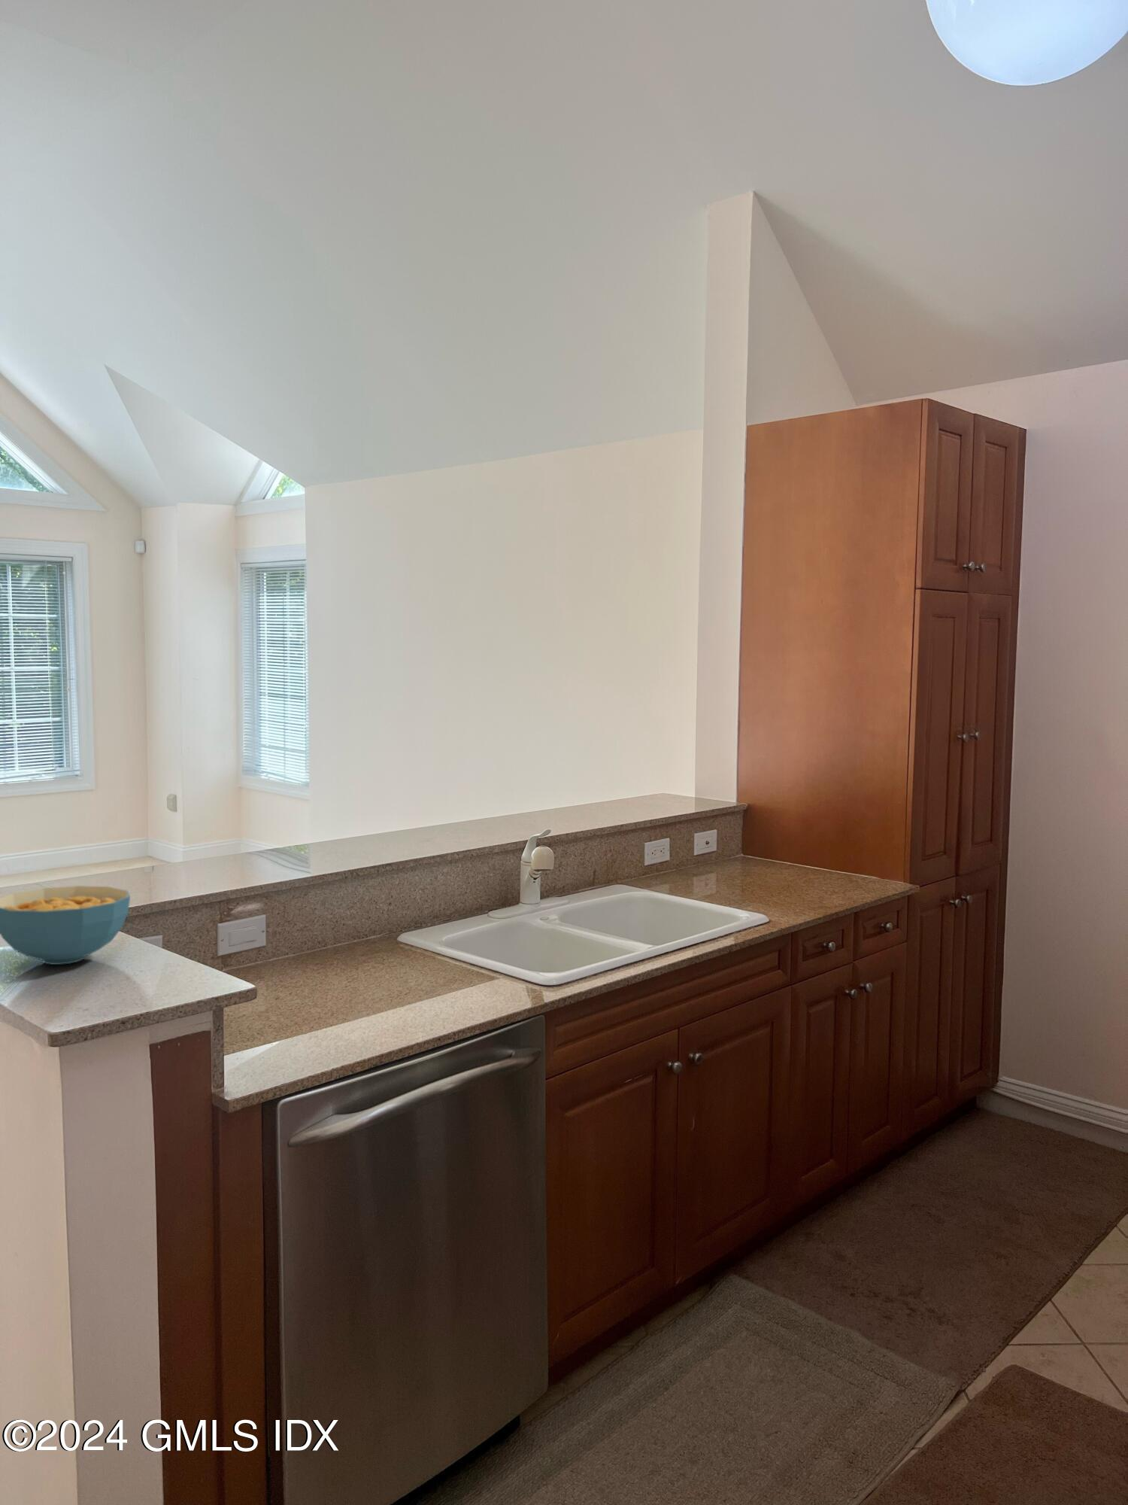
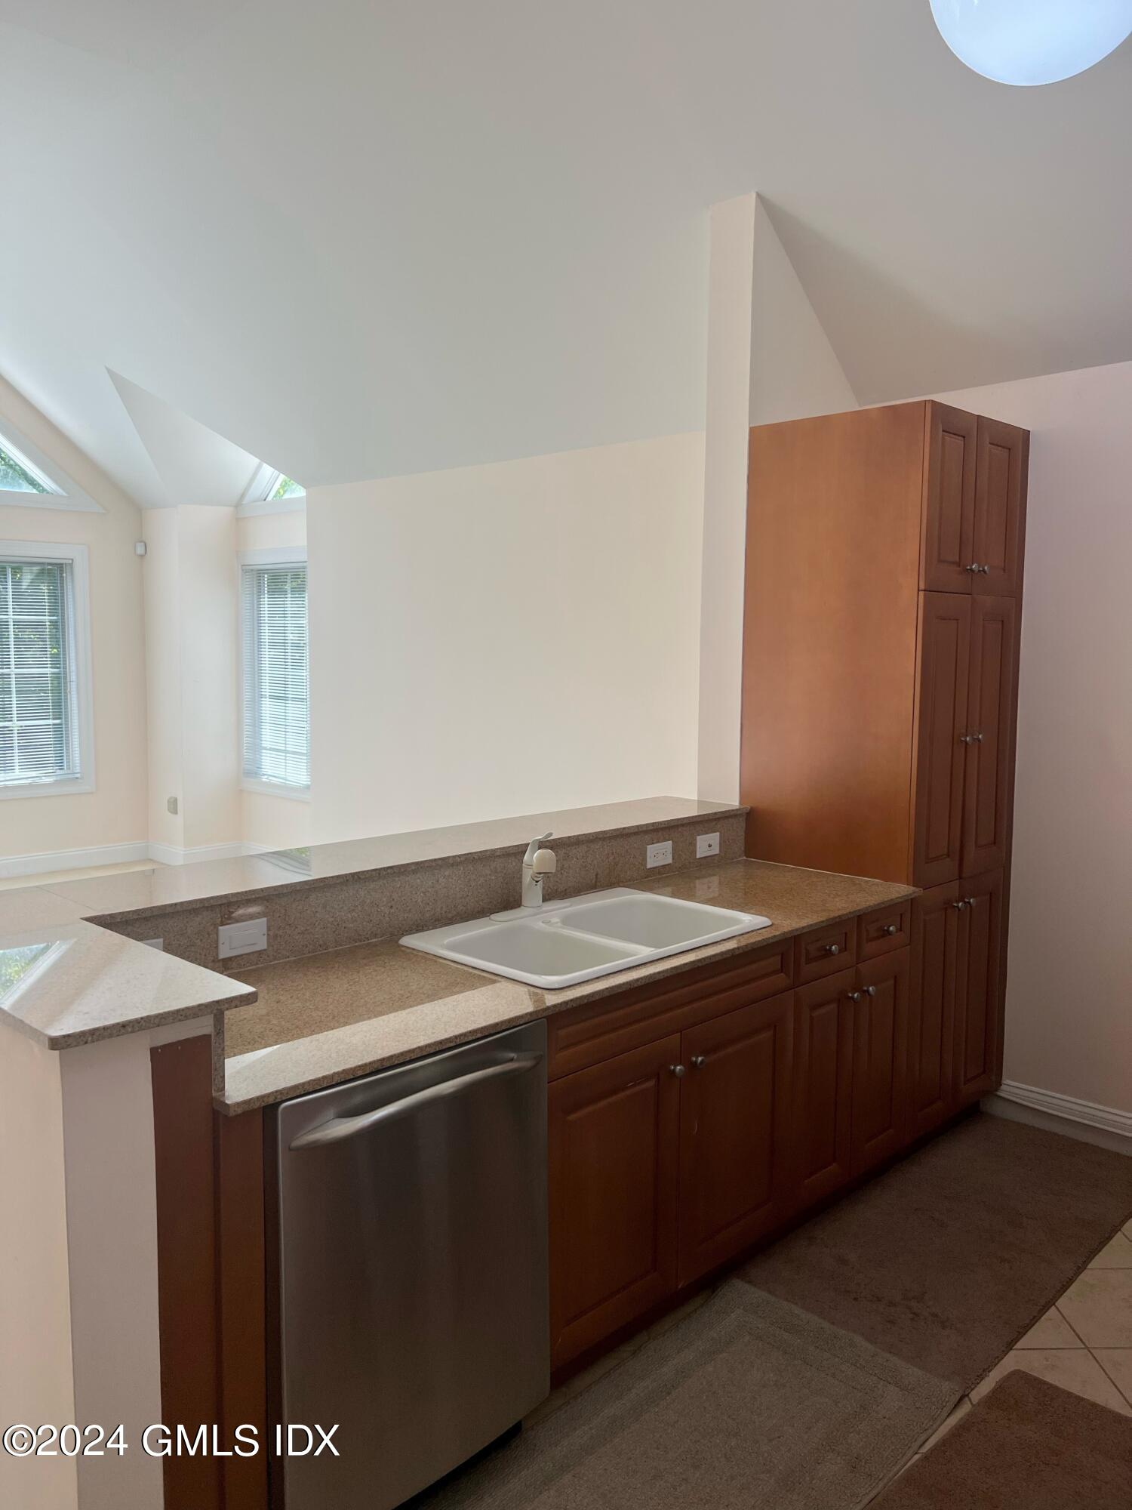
- cereal bowl (63, 929)
